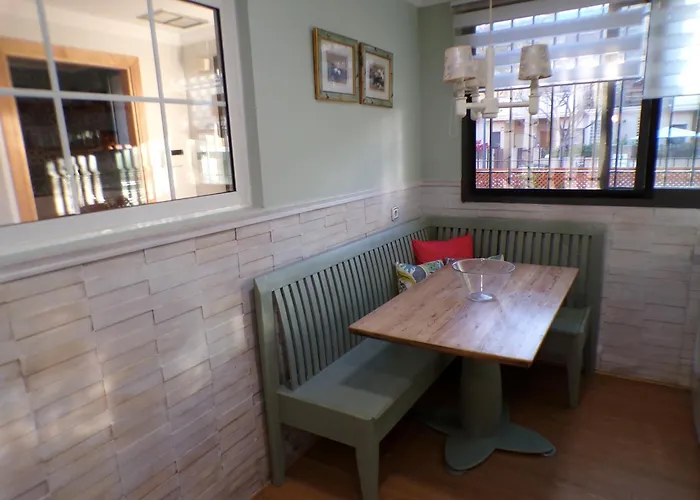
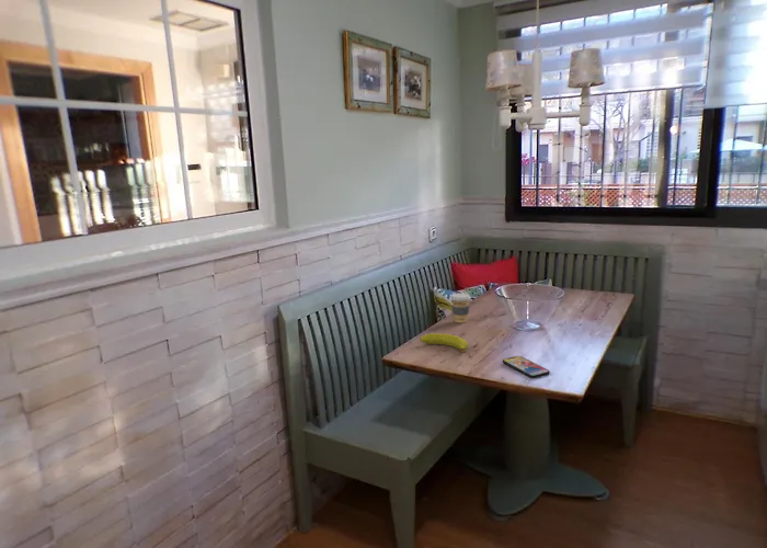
+ fruit (444, 343)
+ smartphone (525, 366)
+ coffee cup (460, 308)
